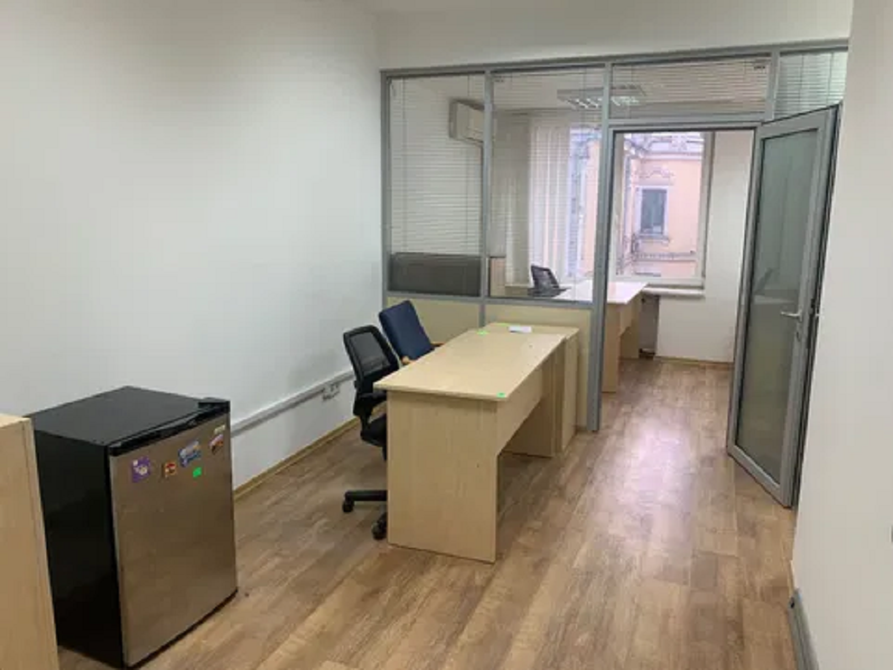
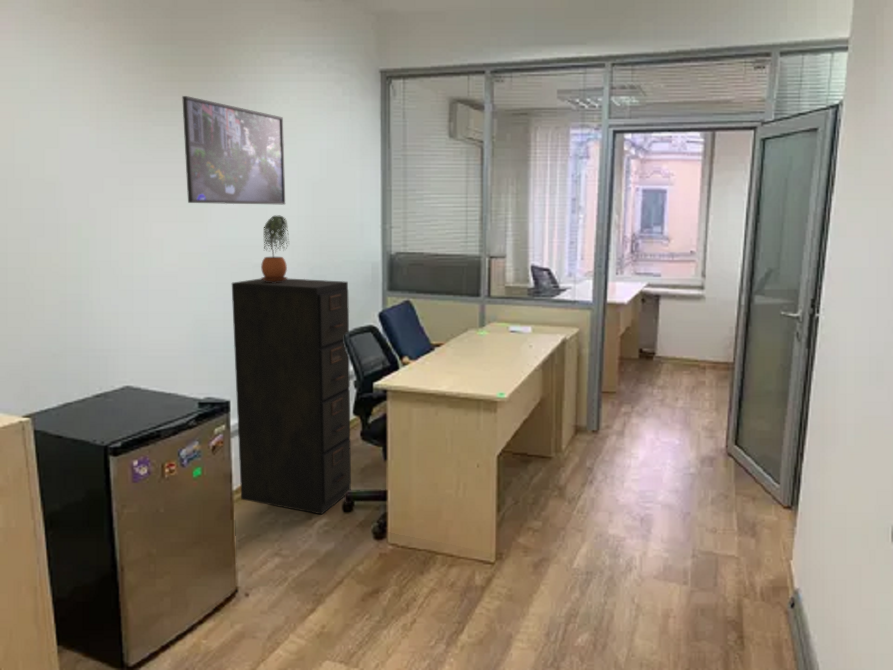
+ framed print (239, 156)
+ potted plant (276, 248)
+ filing cabinet (296, 392)
